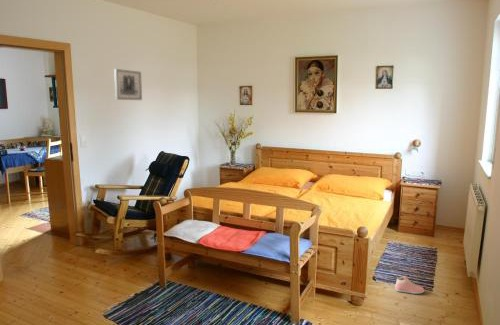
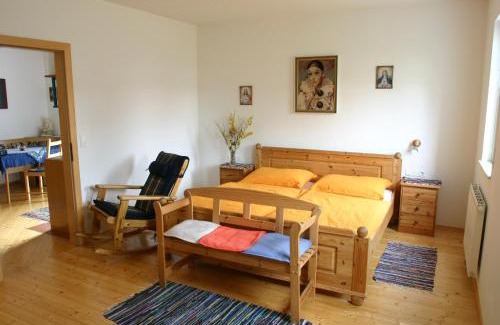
- sneaker (409, 284)
- wall art (128, 85)
